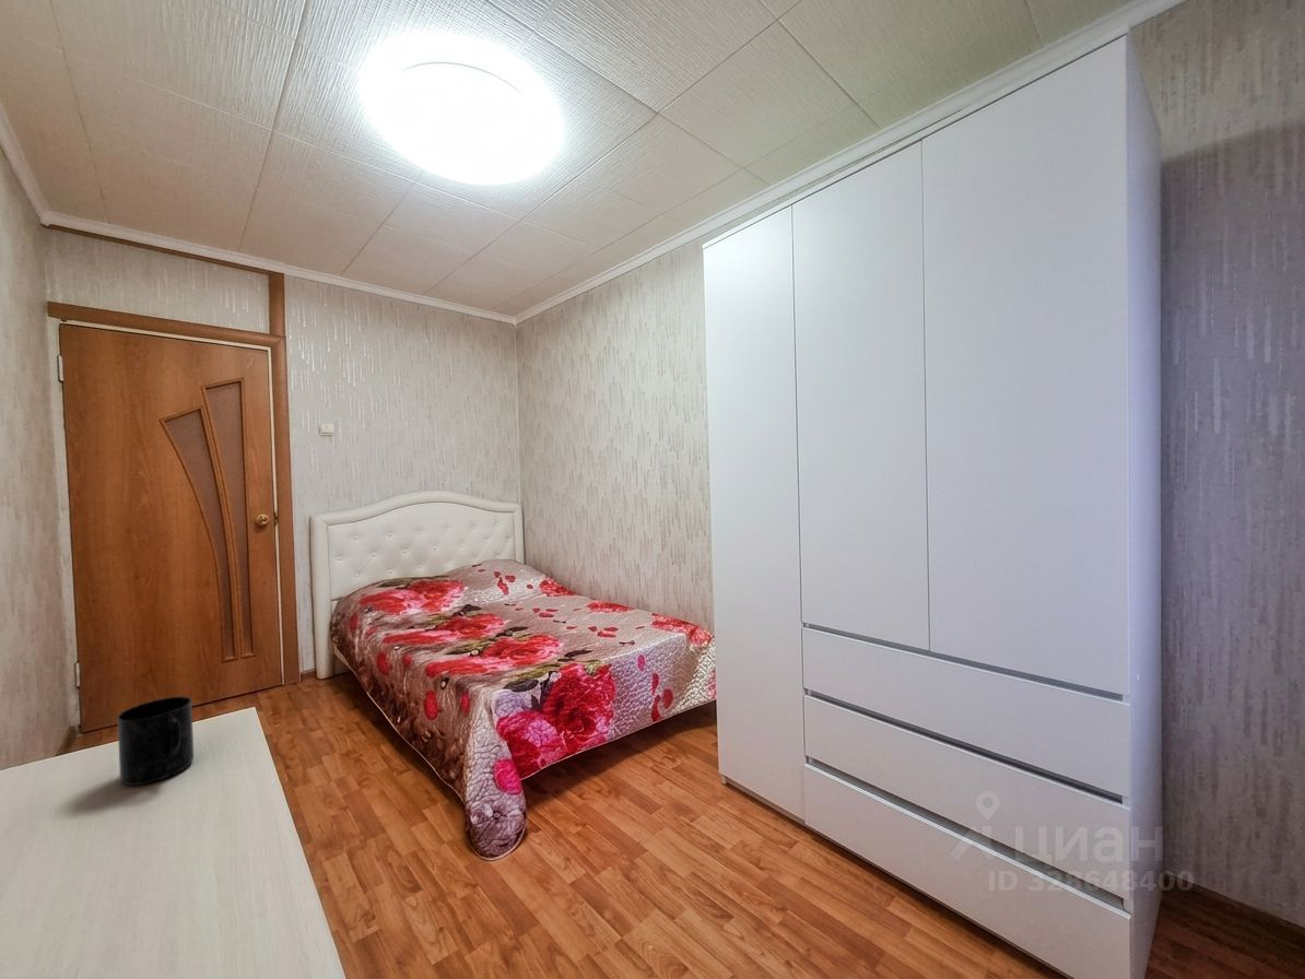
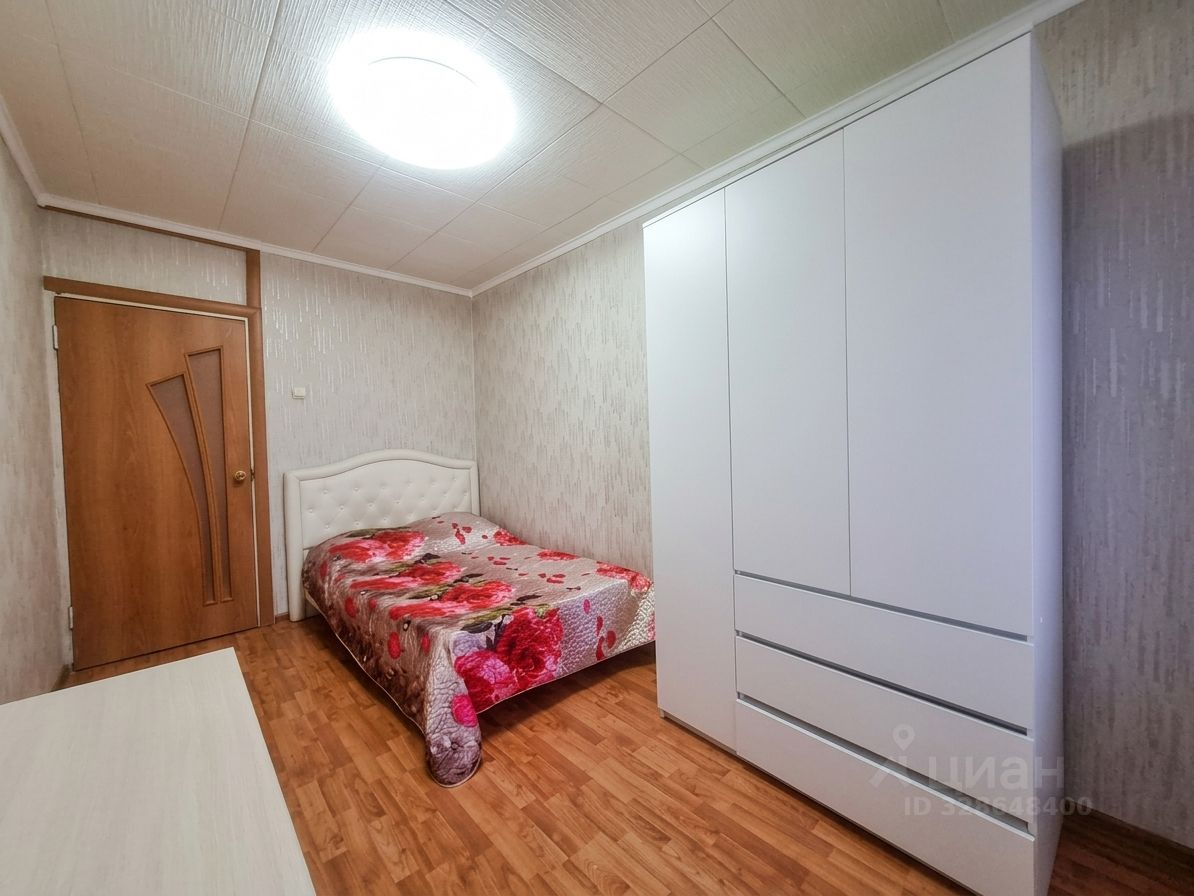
- mug (161, 741)
